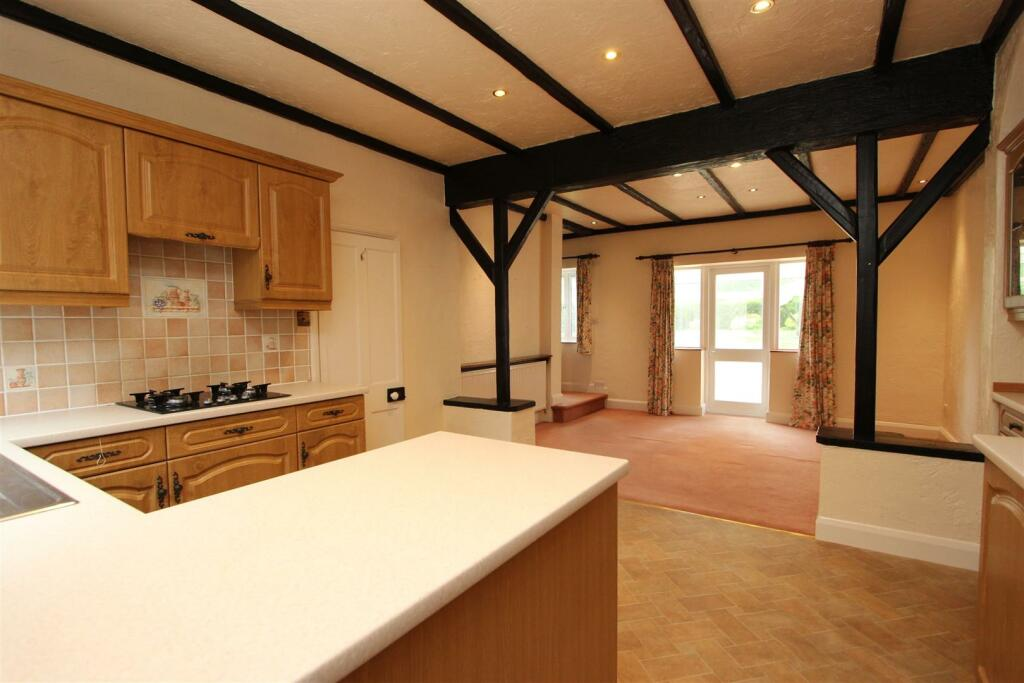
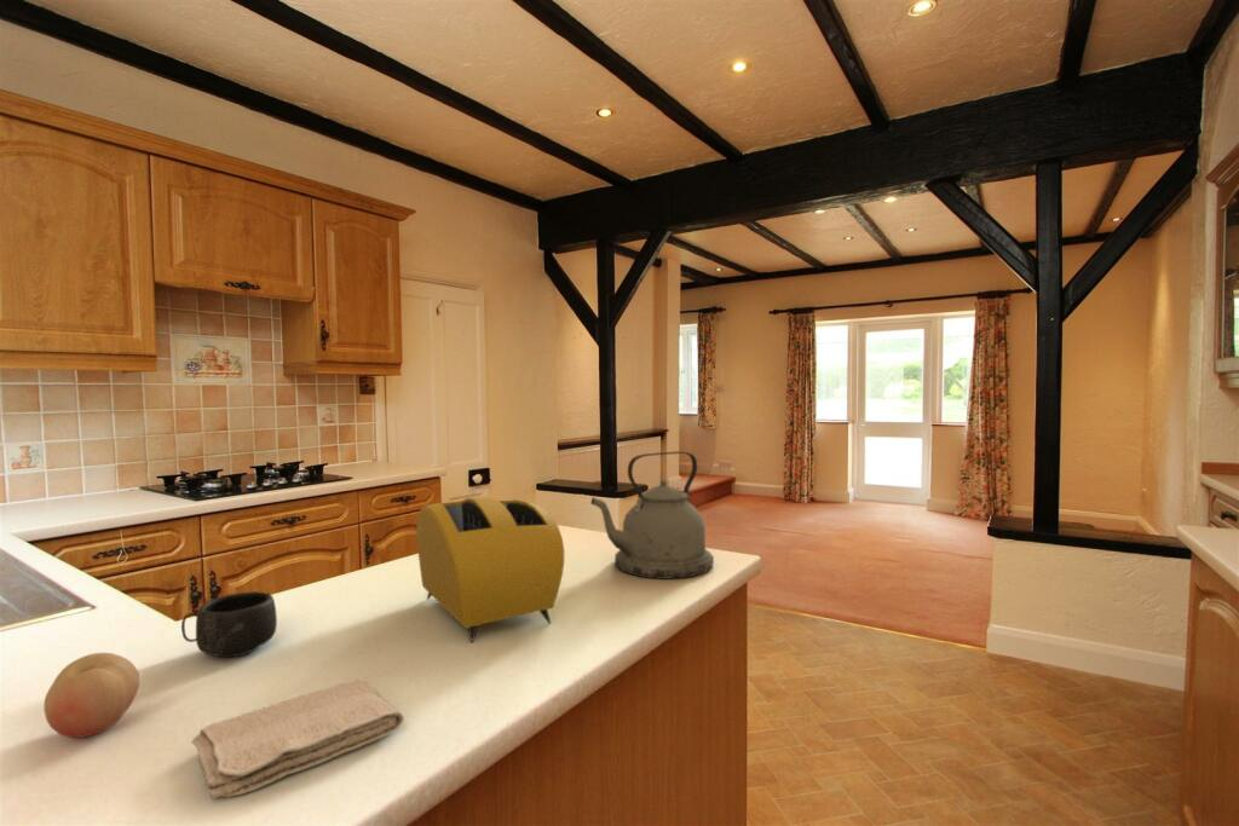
+ fruit (93, 693)
+ toaster (484, 553)
+ washcloth (300, 728)
+ kettle (659, 509)
+ mug (229, 625)
